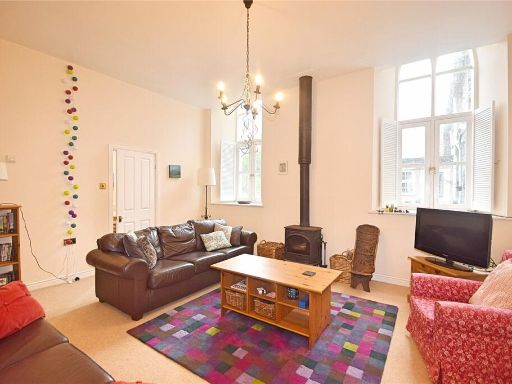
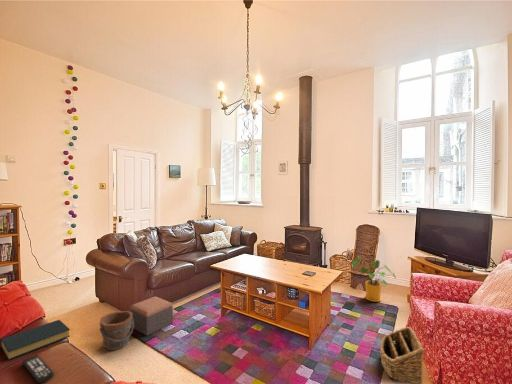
+ basket (398, 350)
+ footstool (151, 313)
+ bucket (116, 330)
+ hardback book (36, 337)
+ house plant (371, 279)
+ remote control (37, 368)
